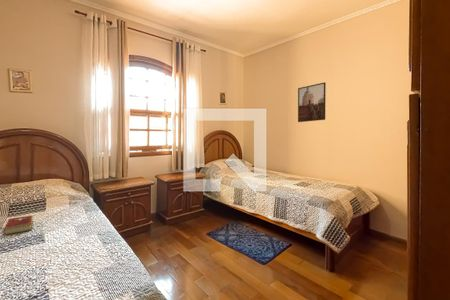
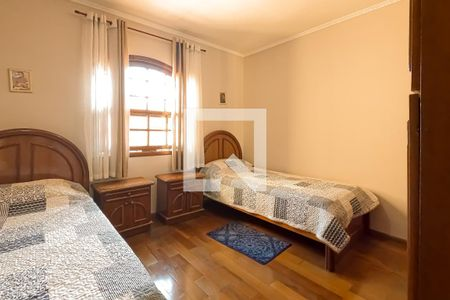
- hardcover book (19, 224)
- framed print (311, 103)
